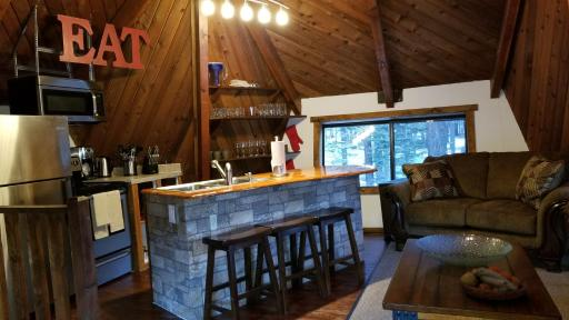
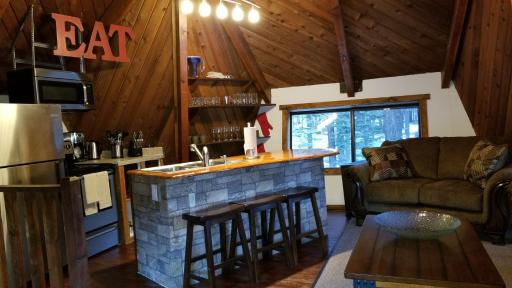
- fruit bowl (492, 279)
